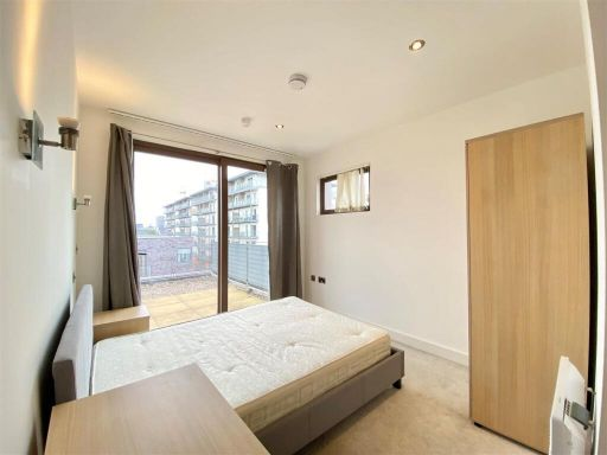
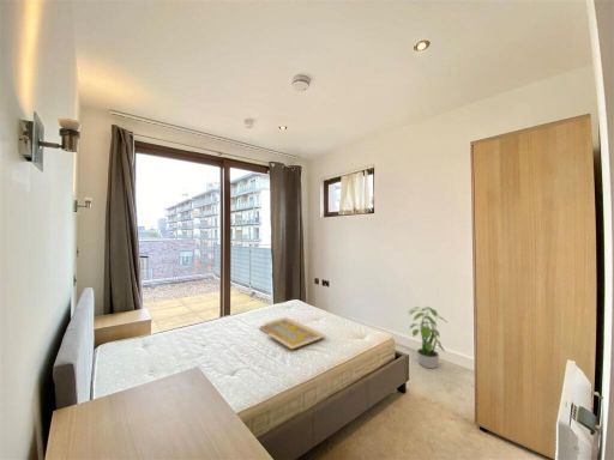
+ serving tray (288, 332)
+ potted plant (422, 334)
